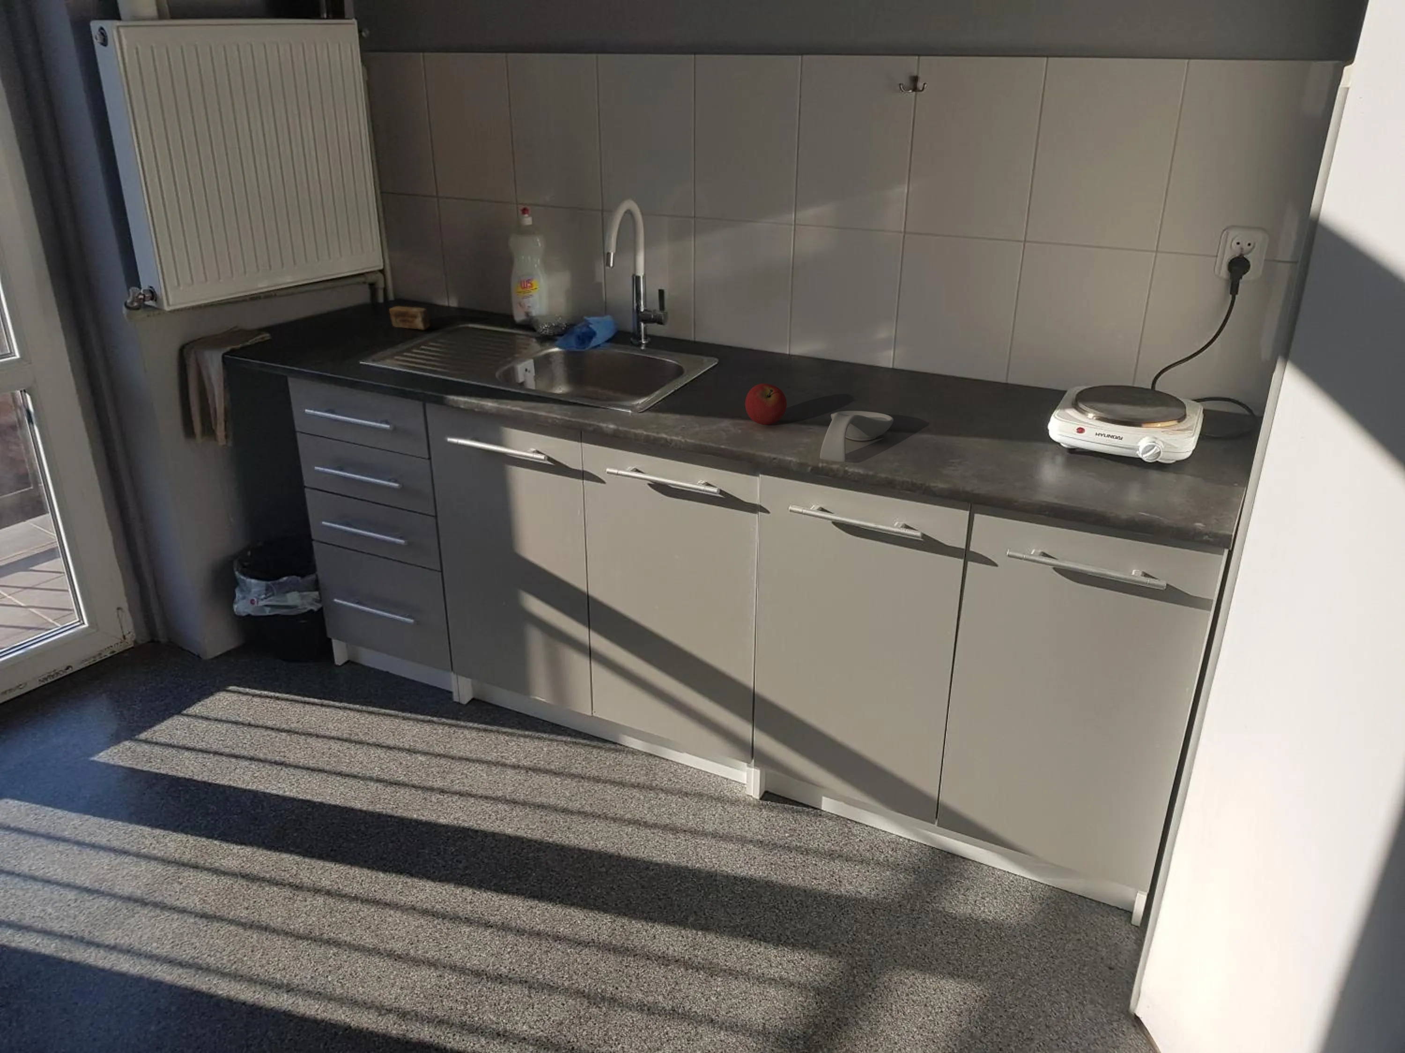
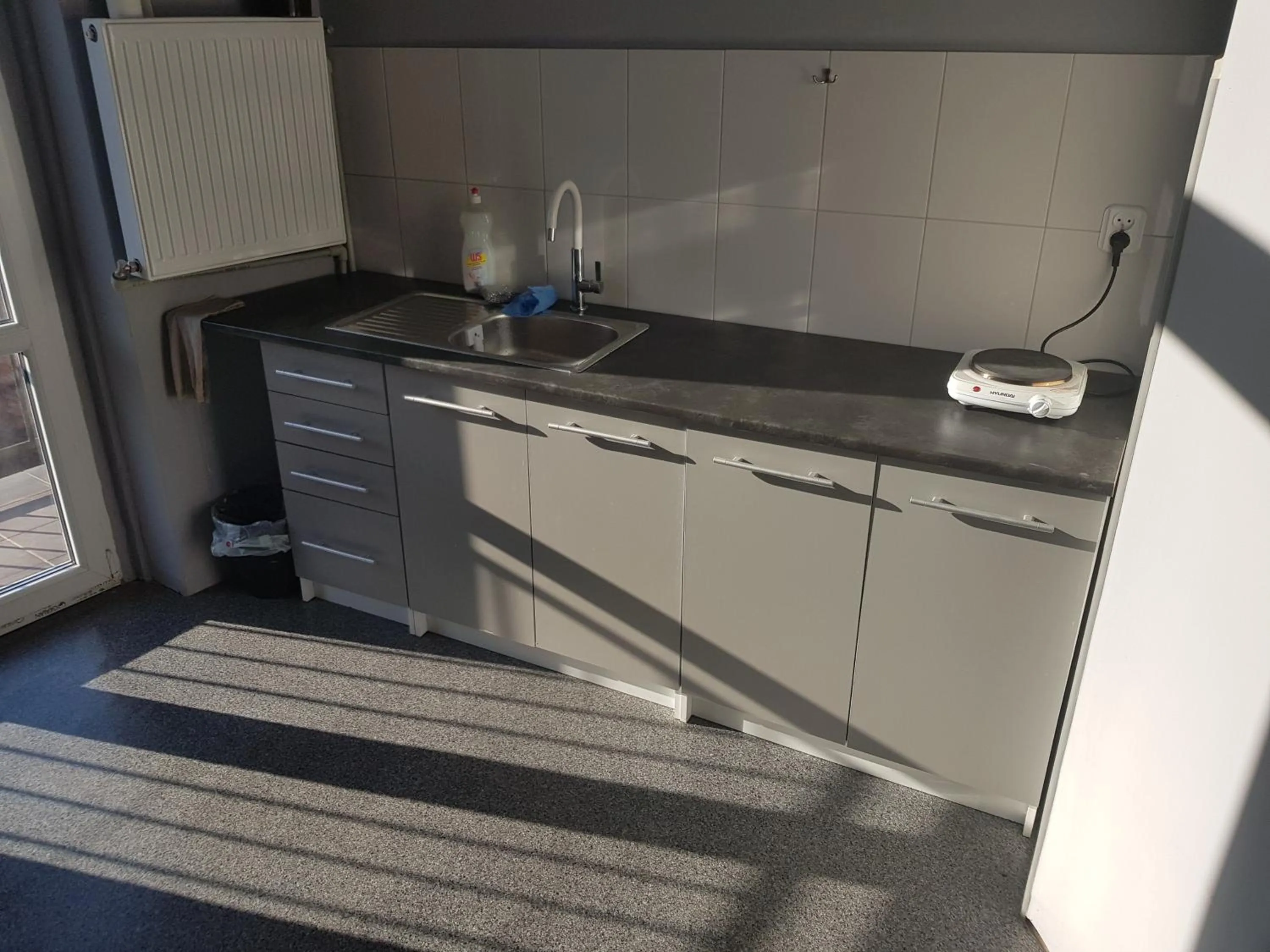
- spoon rest (853, 426)
- soap bar (409, 317)
- fruit (766, 405)
